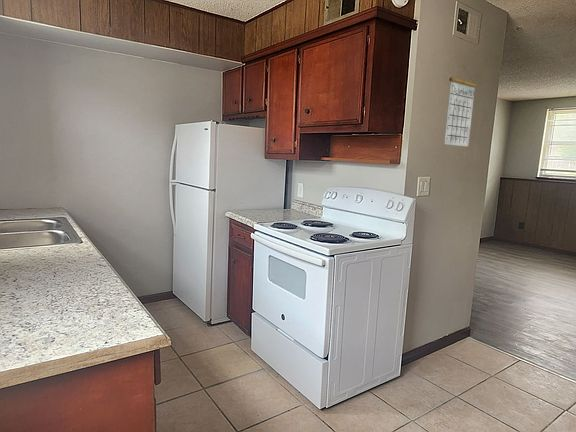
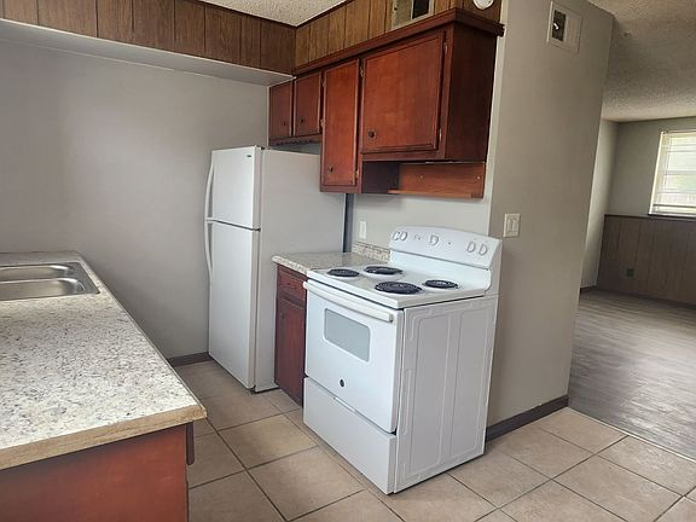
- calendar (460, 105)
